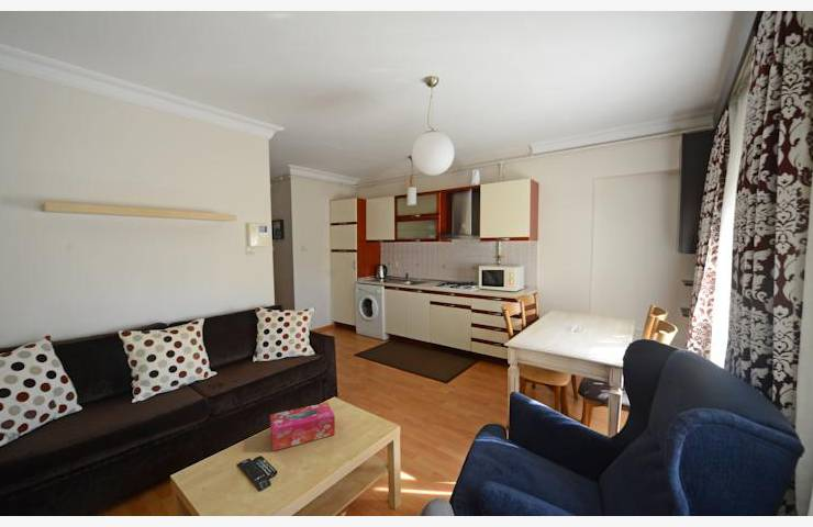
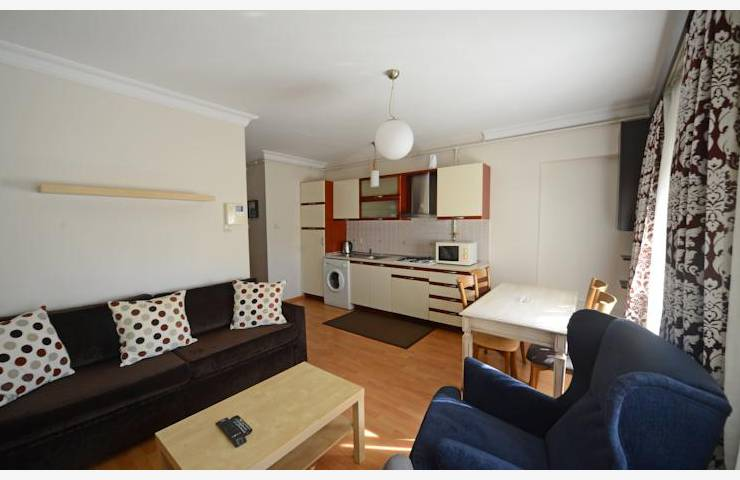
- tissue box (302, 424)
